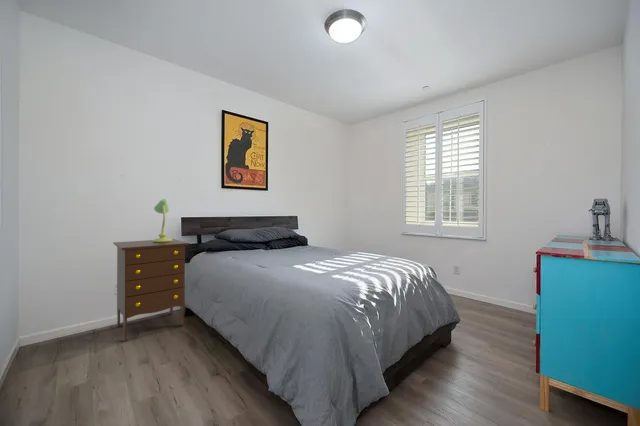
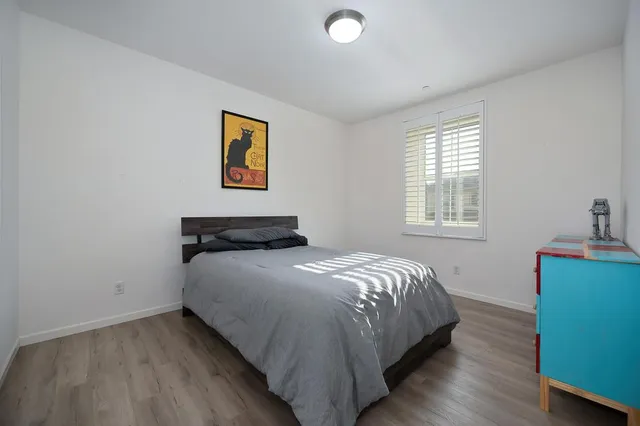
- table lamp (163, 220)
- dresser (151, 284)
